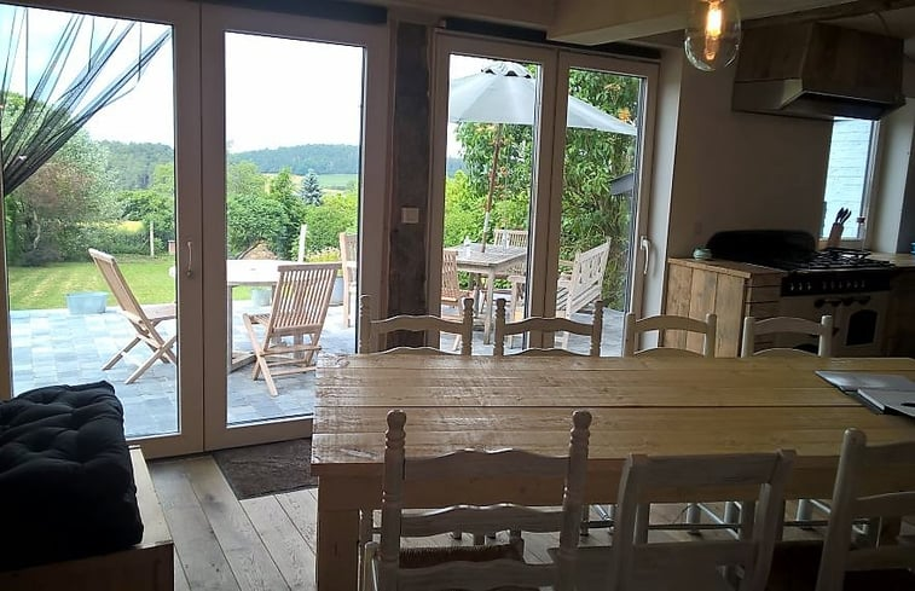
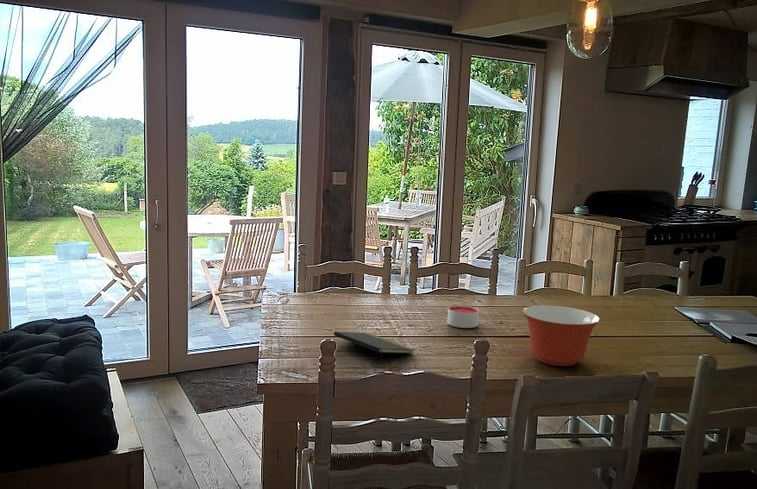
+ notepad (373, 342)
+ mixing bowl (558, 337)
+ candle (463, 315)
